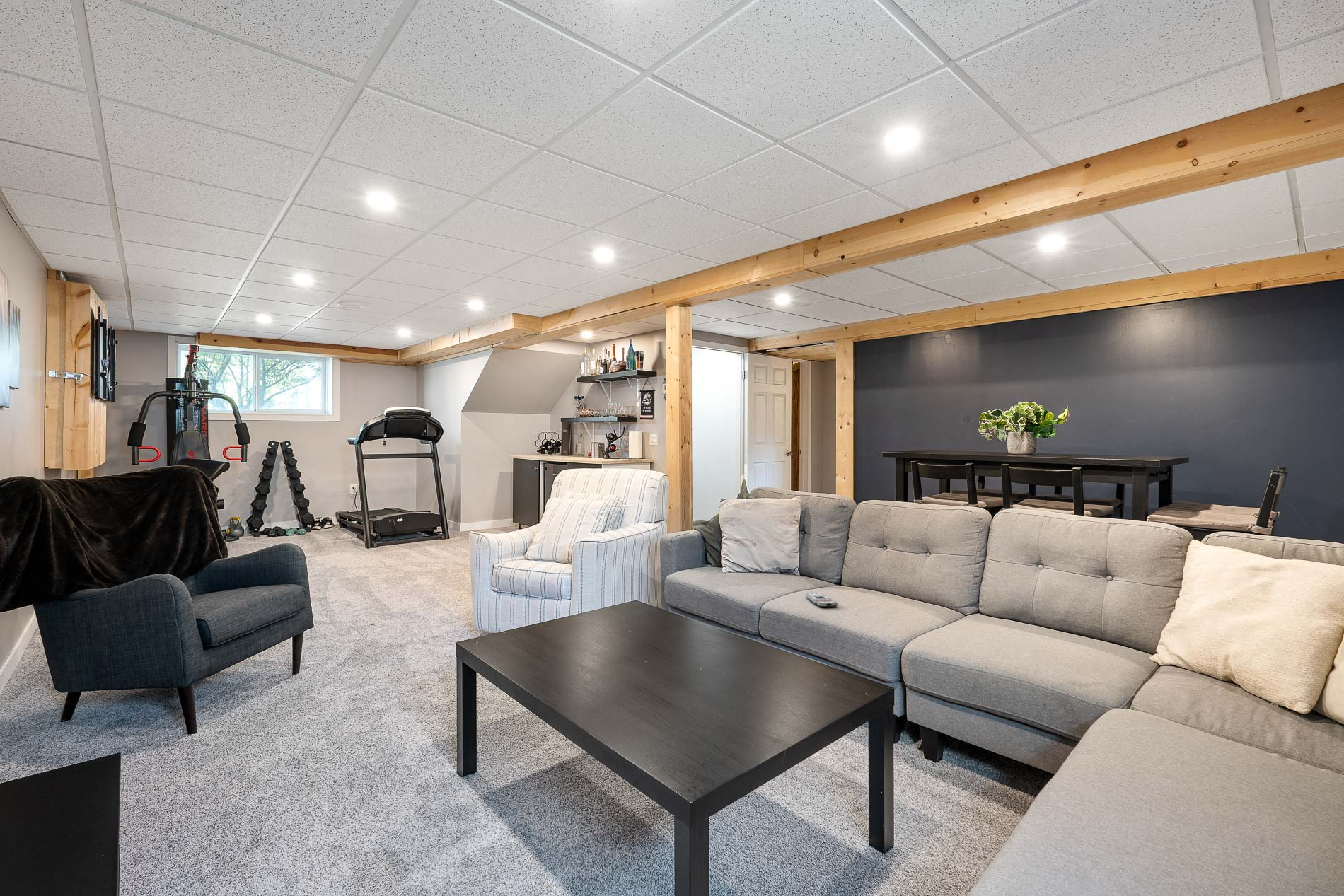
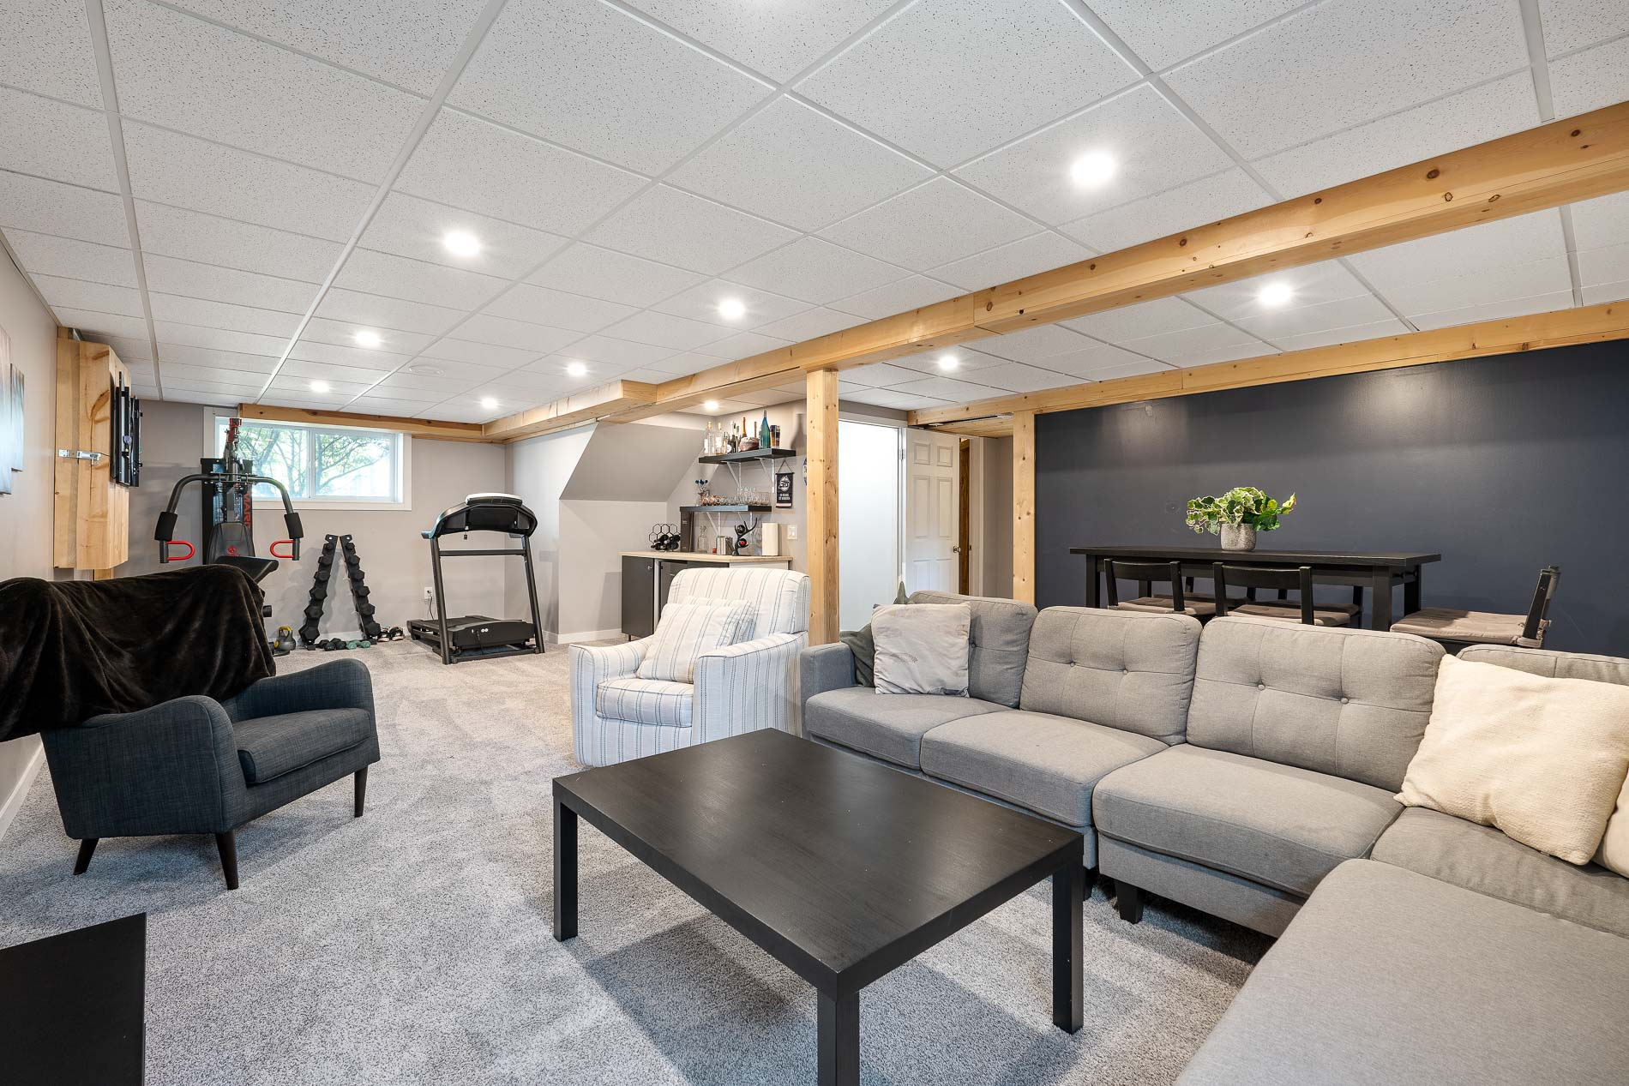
- remote control (820, 600)
